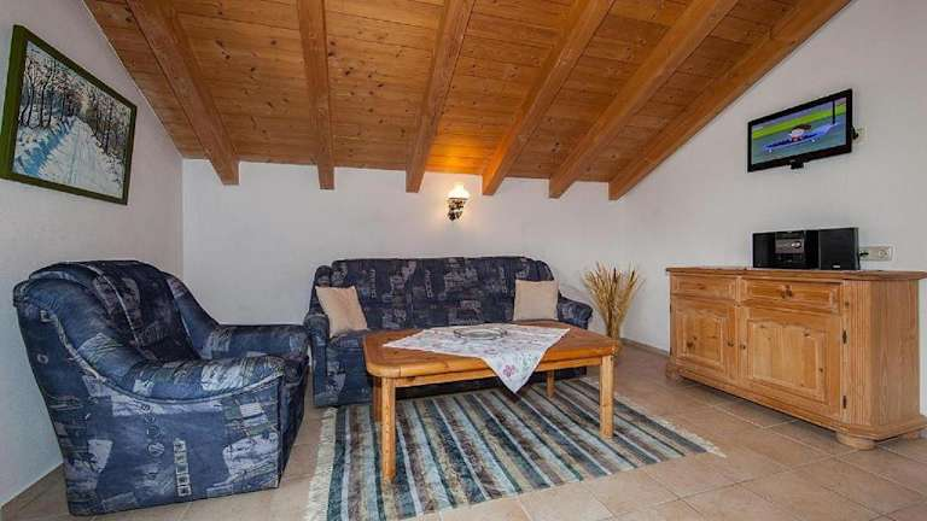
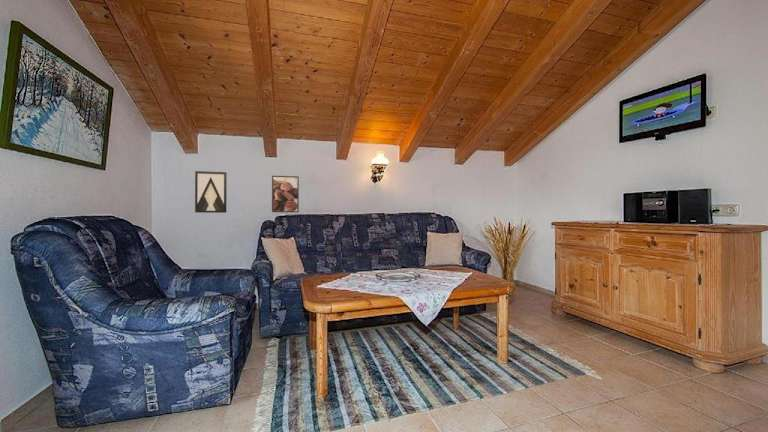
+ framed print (285, 194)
+ wall art (211, 192)
